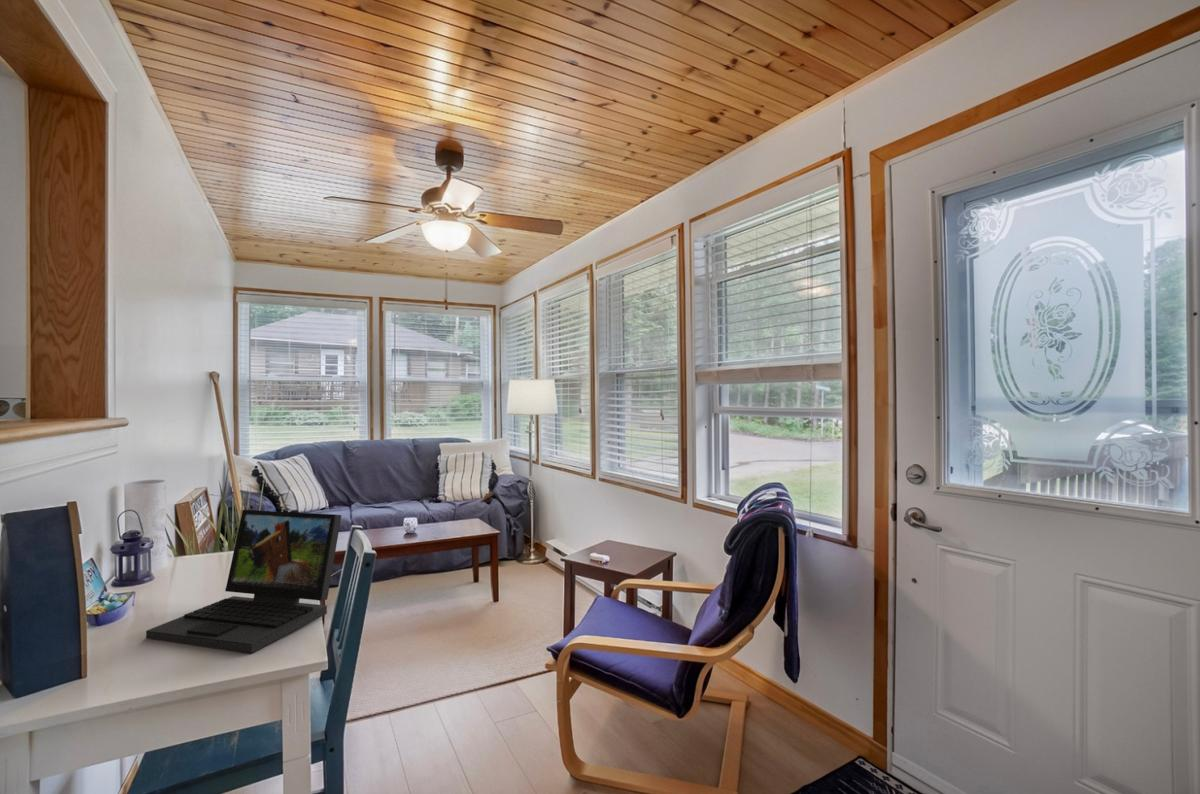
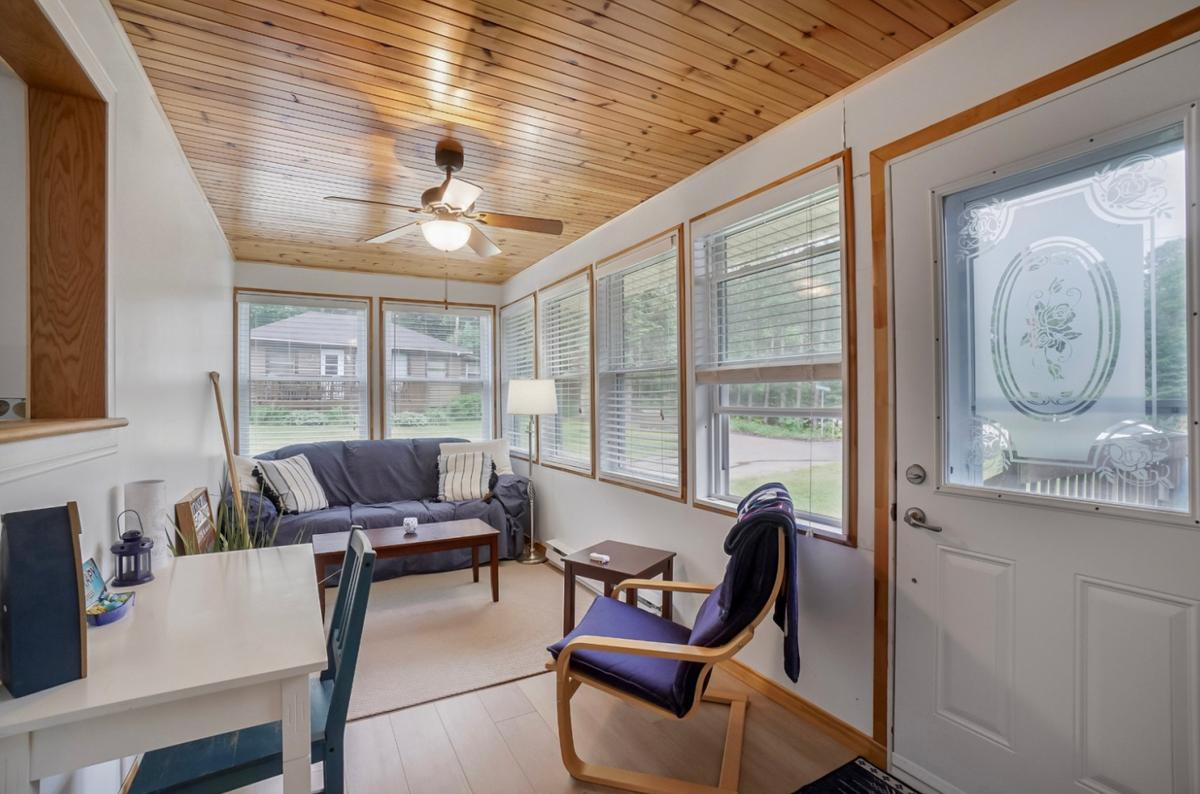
- laptop (251, 571)
